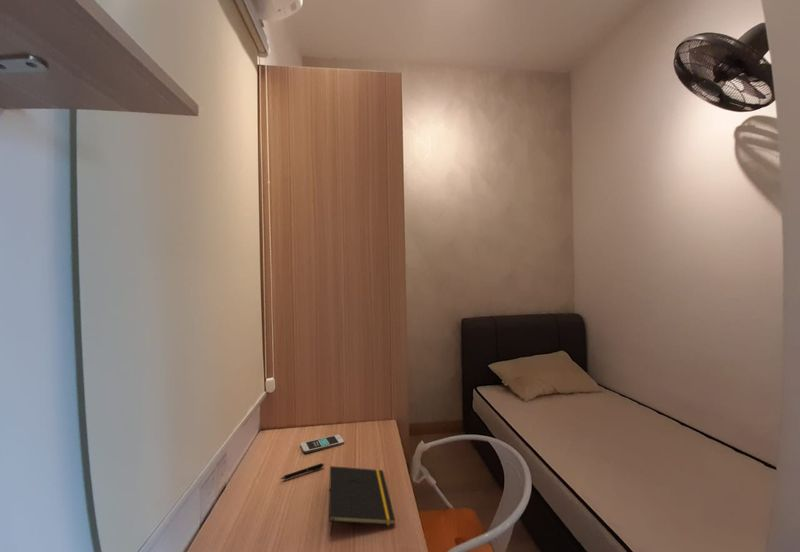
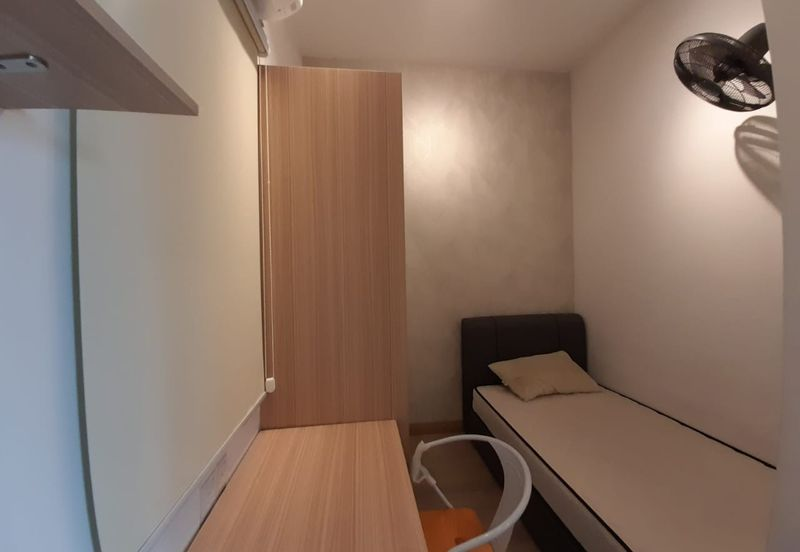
- pen (302, 471)
- smartphone (322, 443)
- notepad (359, 492)
